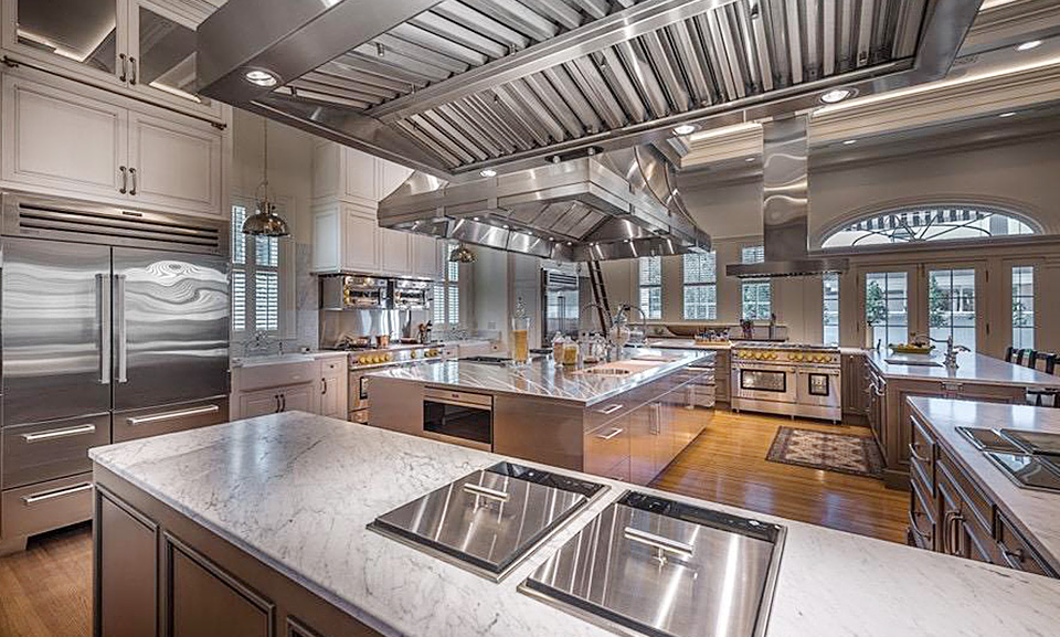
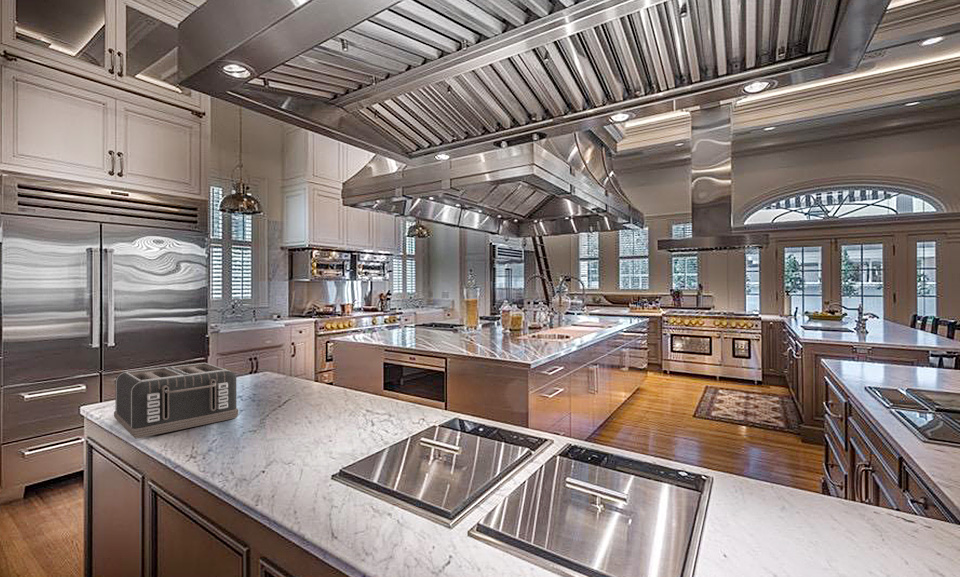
+ toaster (178, 395)
